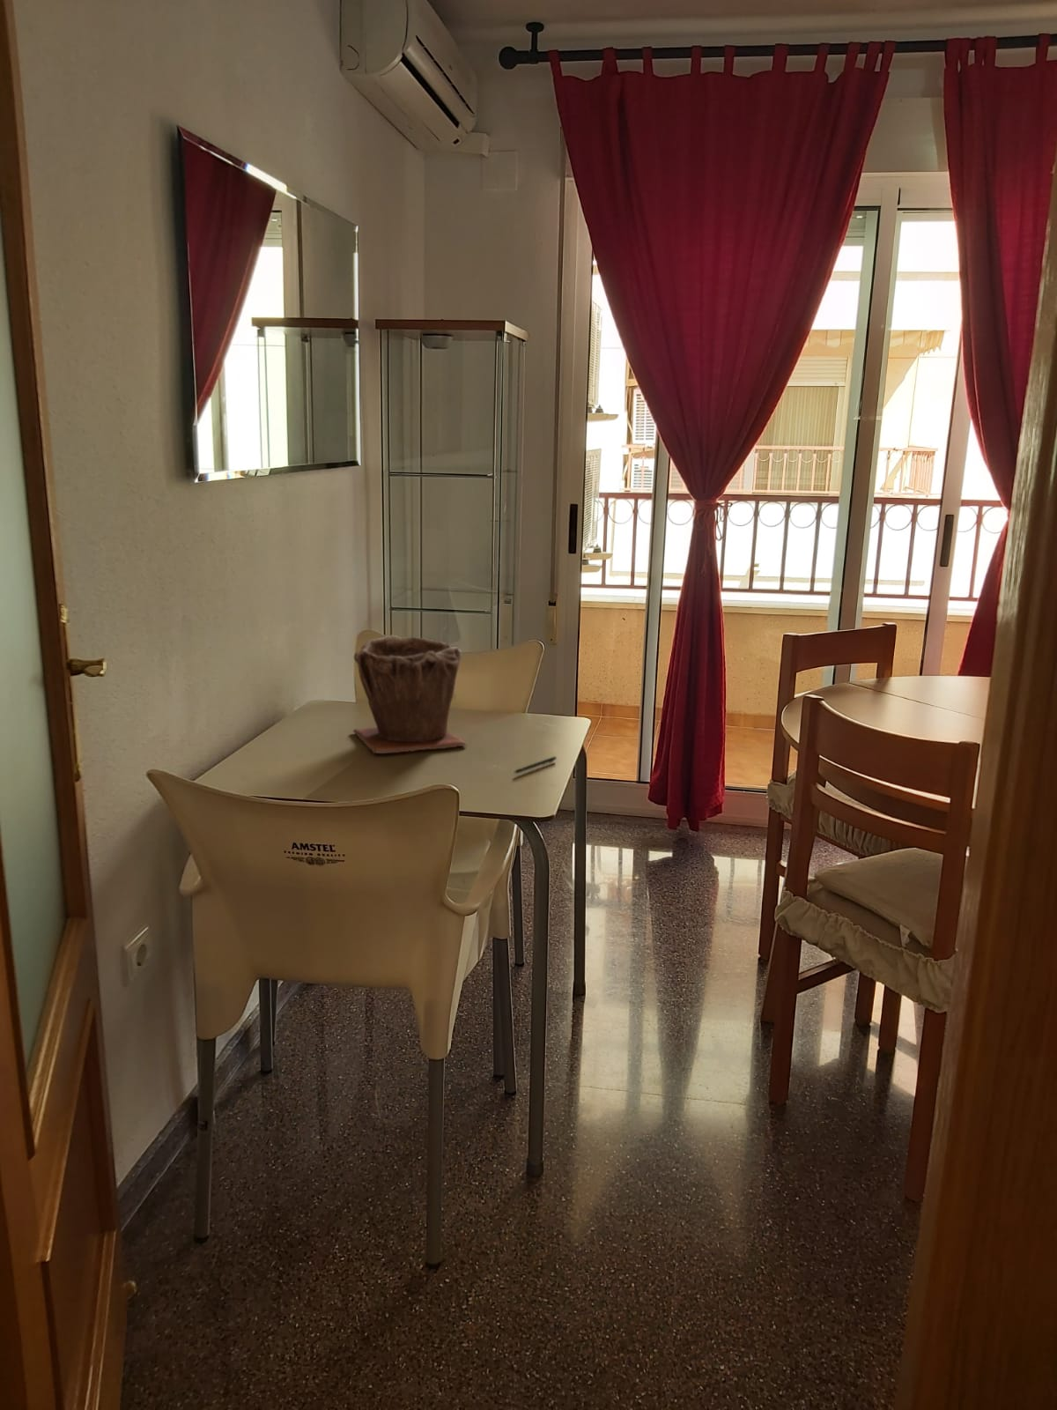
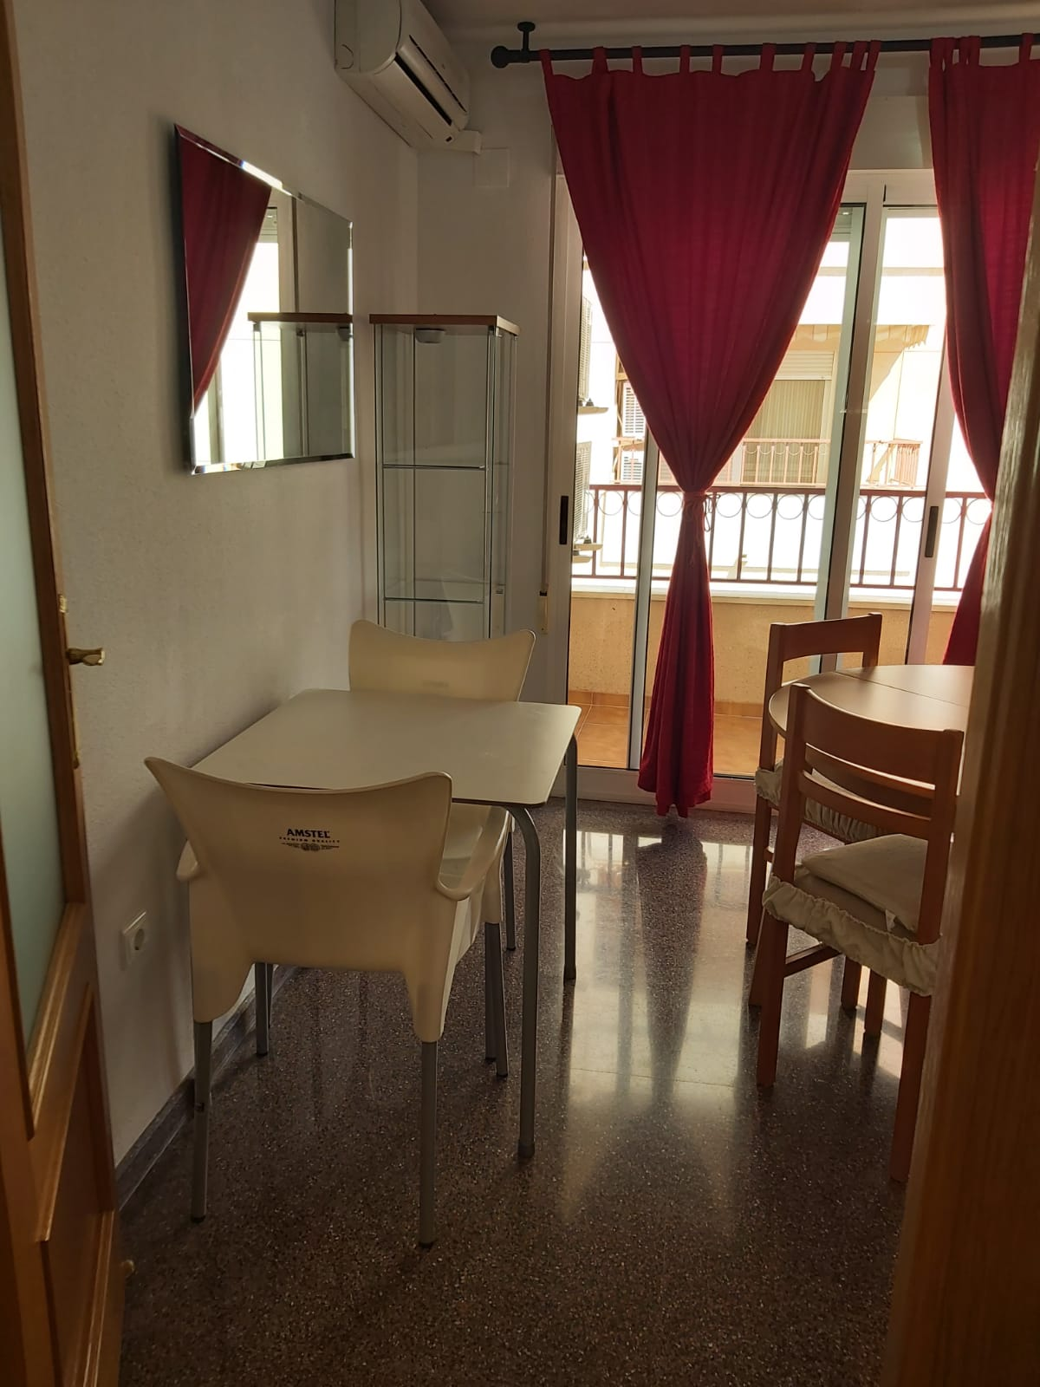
- plant pot (407, 691)
- pen (535, 765)
